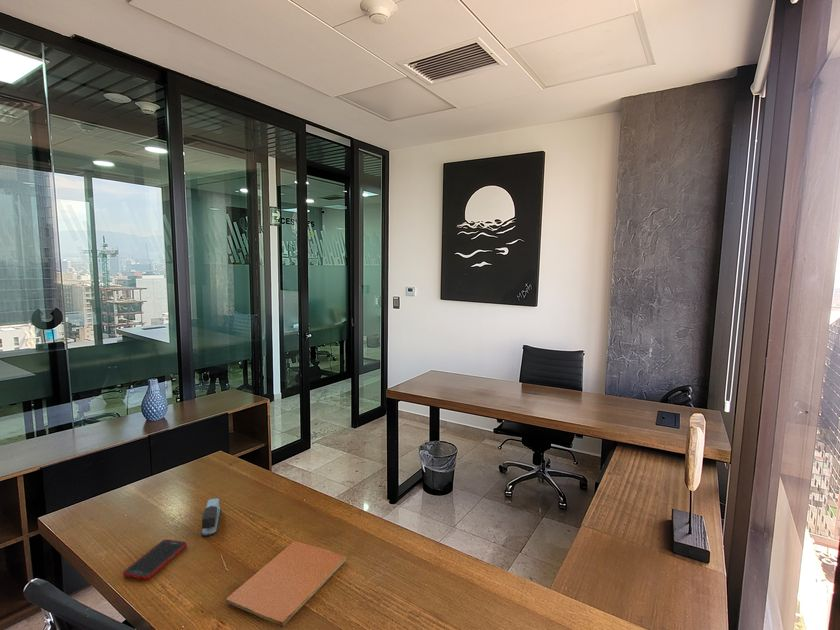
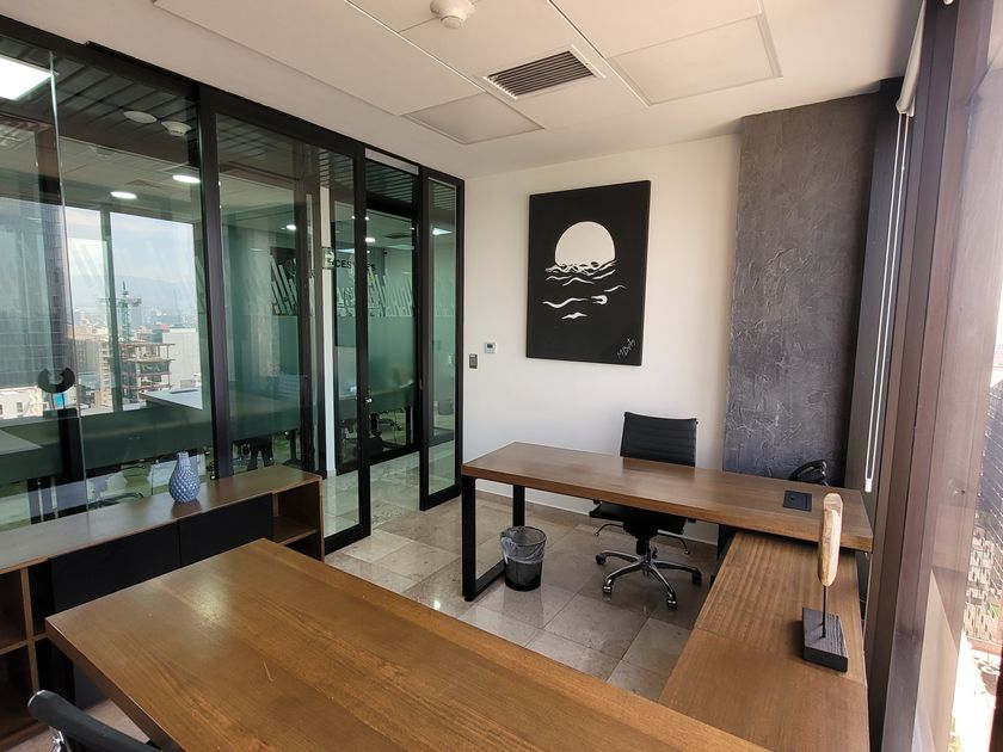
- cell phone (156, 558)
- stapler (211, 514)
- book (289, 577)
